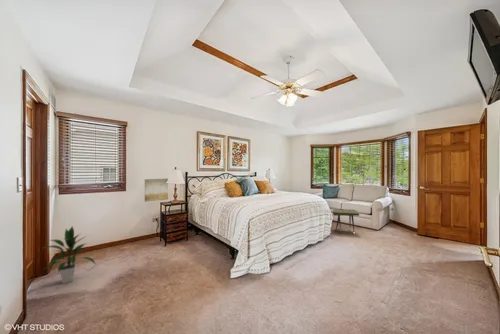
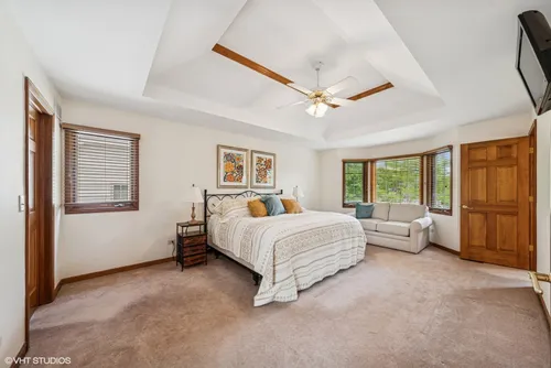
- indoor plant (70, 254)
- wall art (156, 189)
- side table (349, 220)
